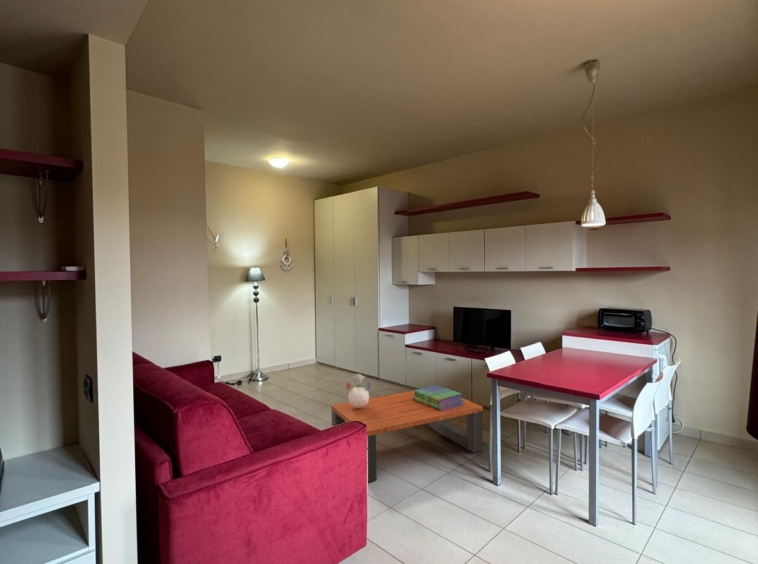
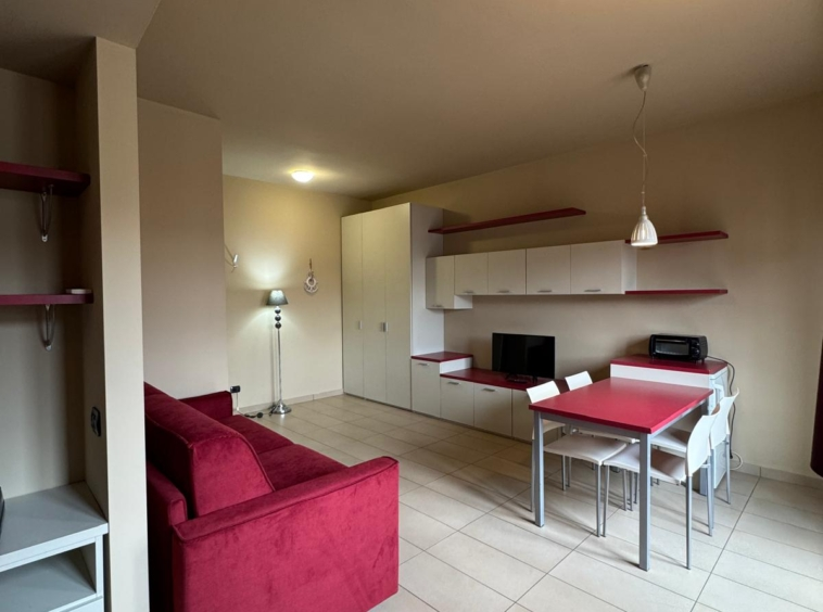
- stack of books (437, 396)
- coffee table (406, 427)
- potted flower (358, 389)
